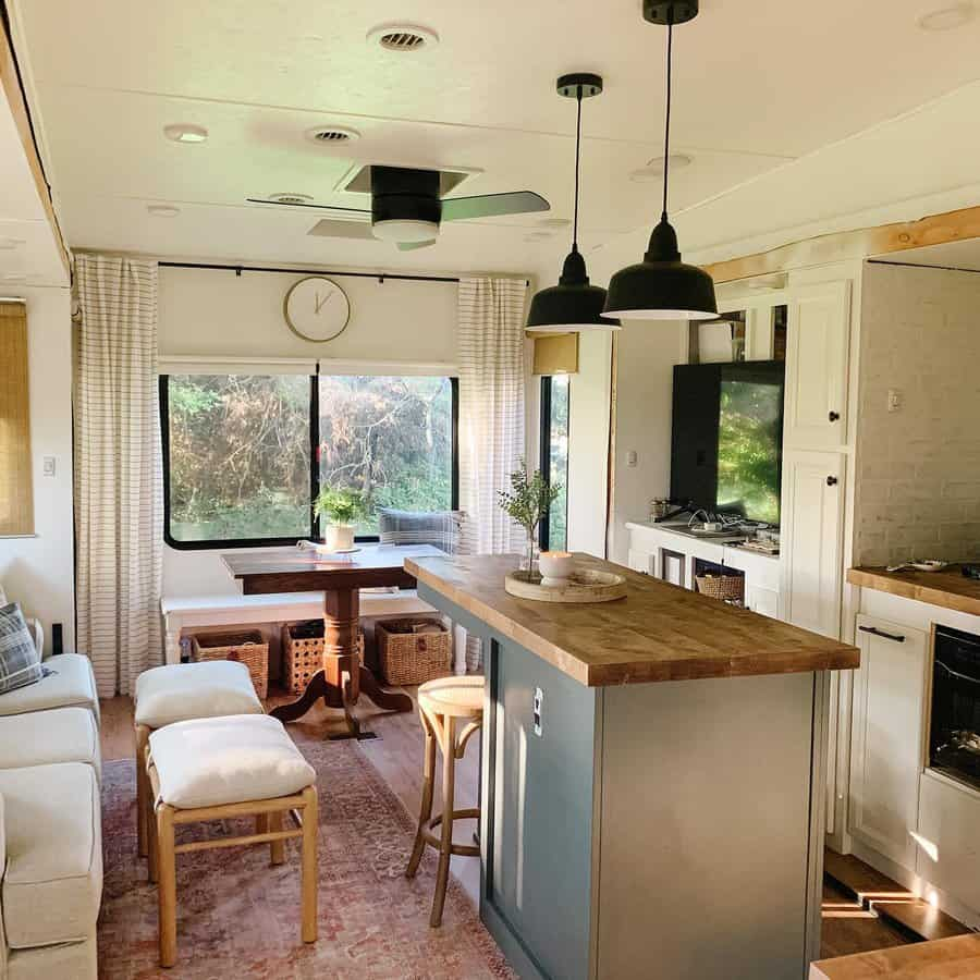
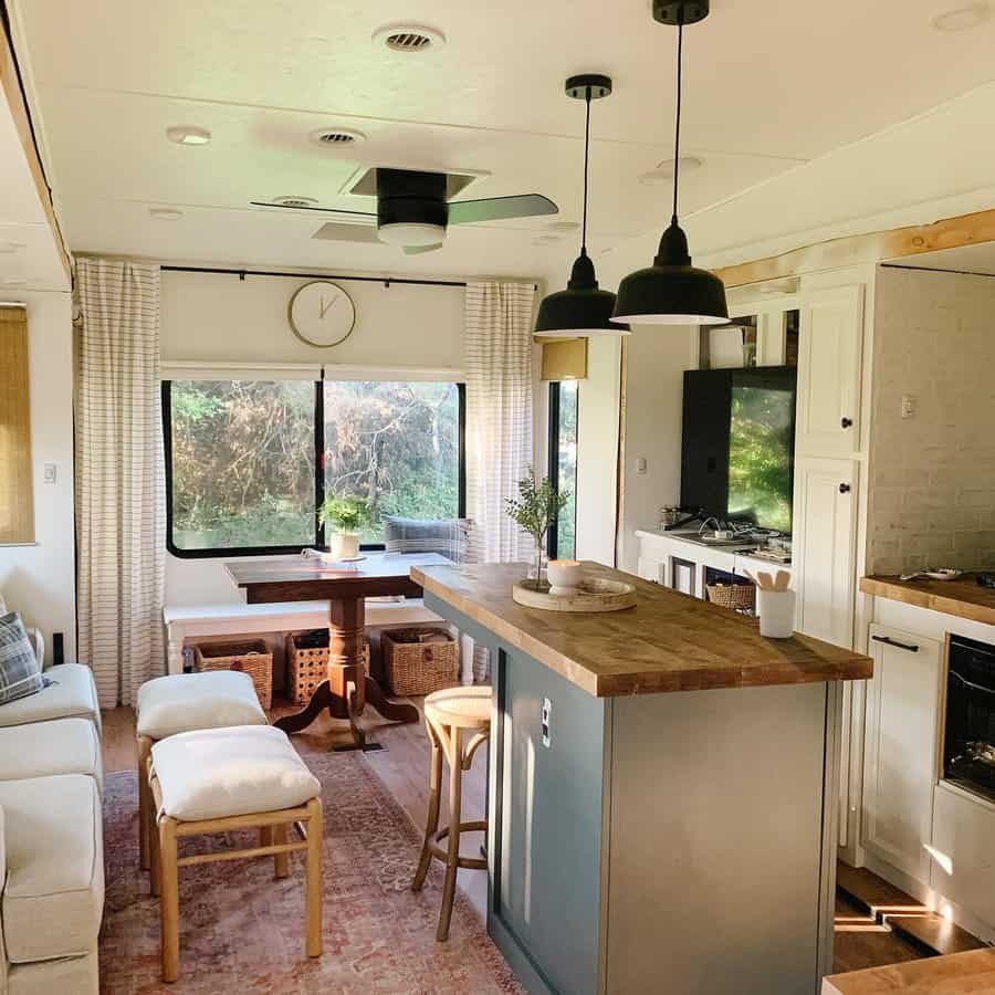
+ utensil holder (767, 600)
